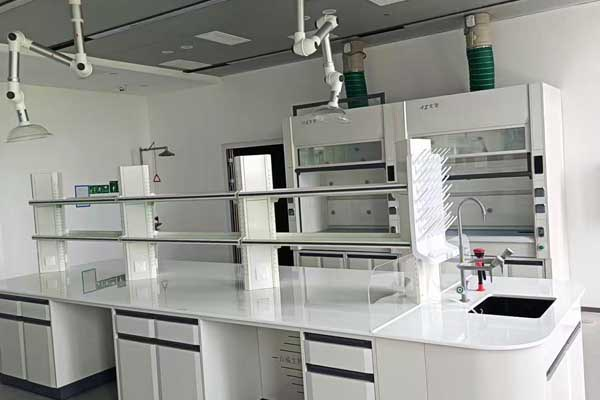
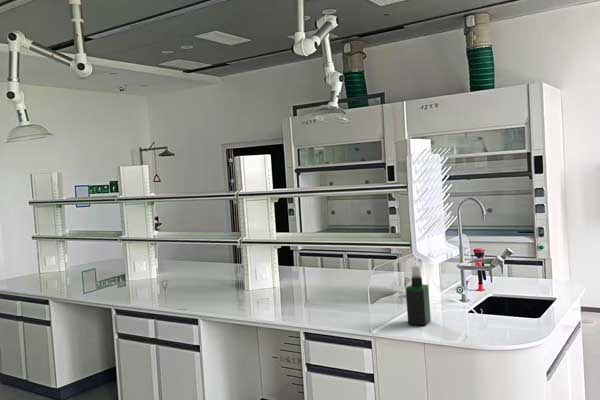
+ spray bottle (417, 294)
